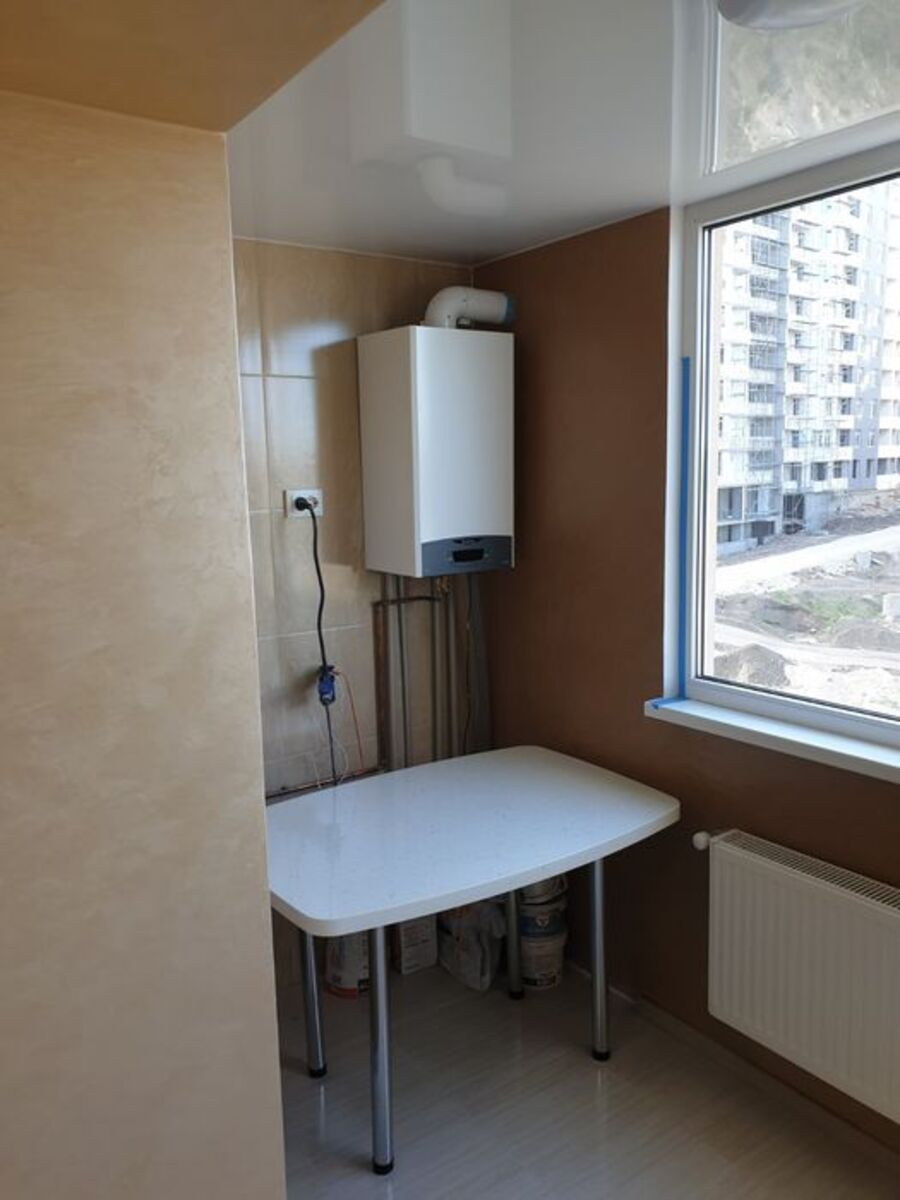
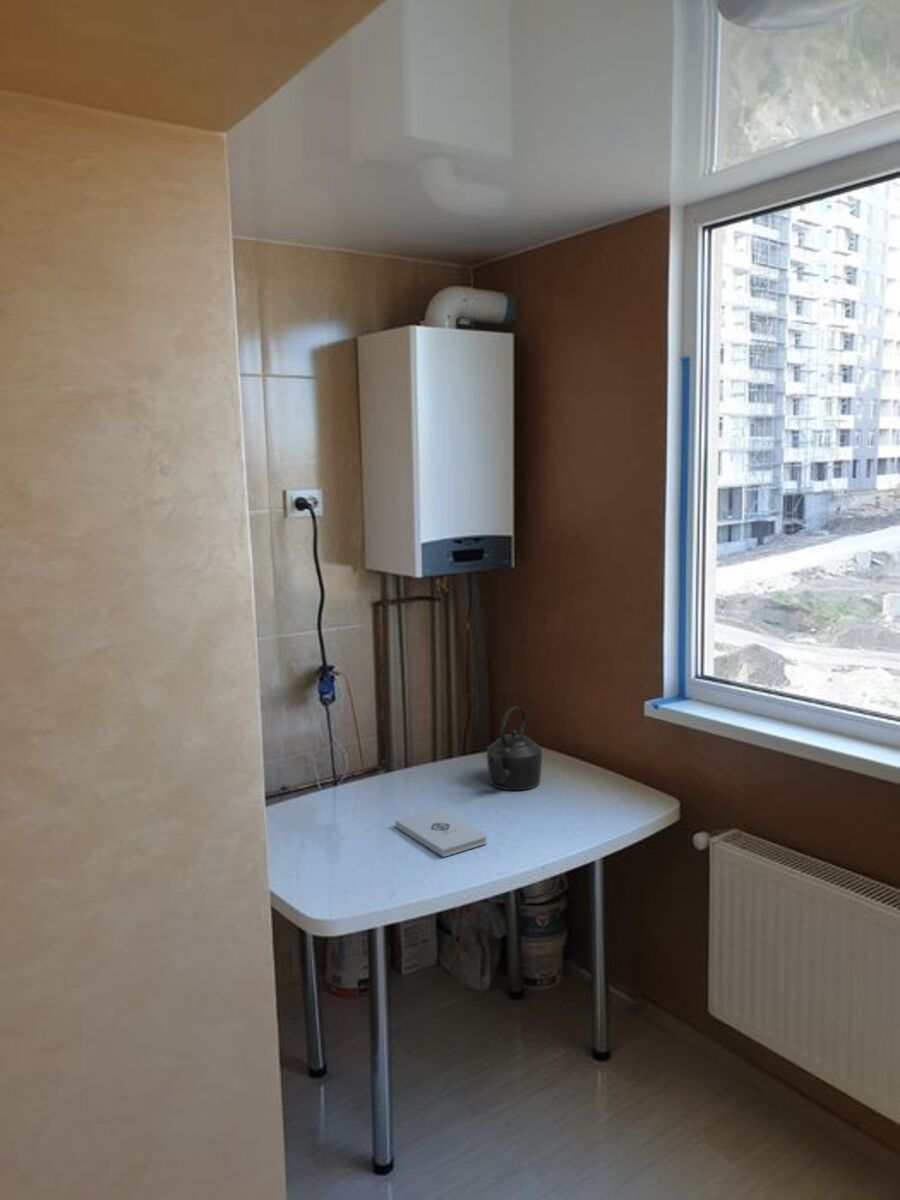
+ notepad (441, 831)
+ kettle (508, 749)
